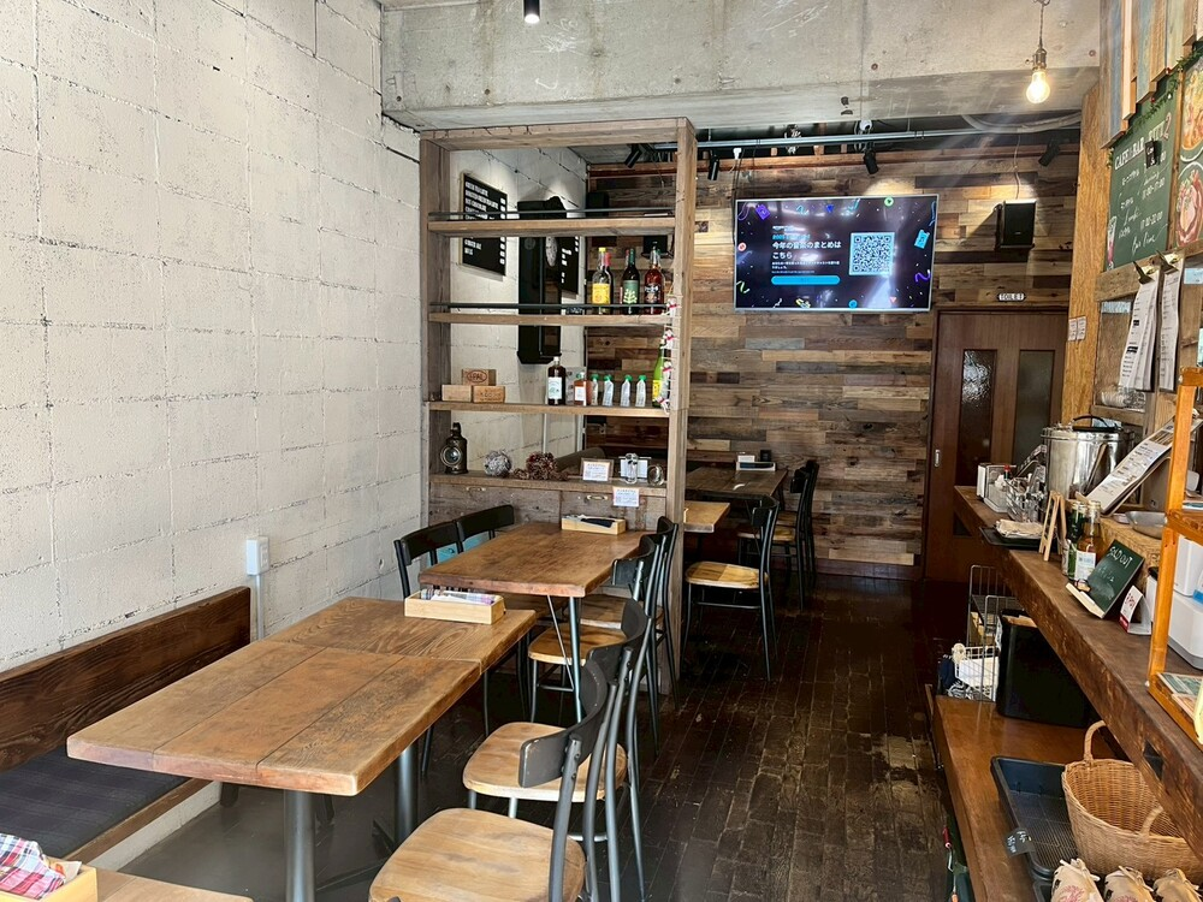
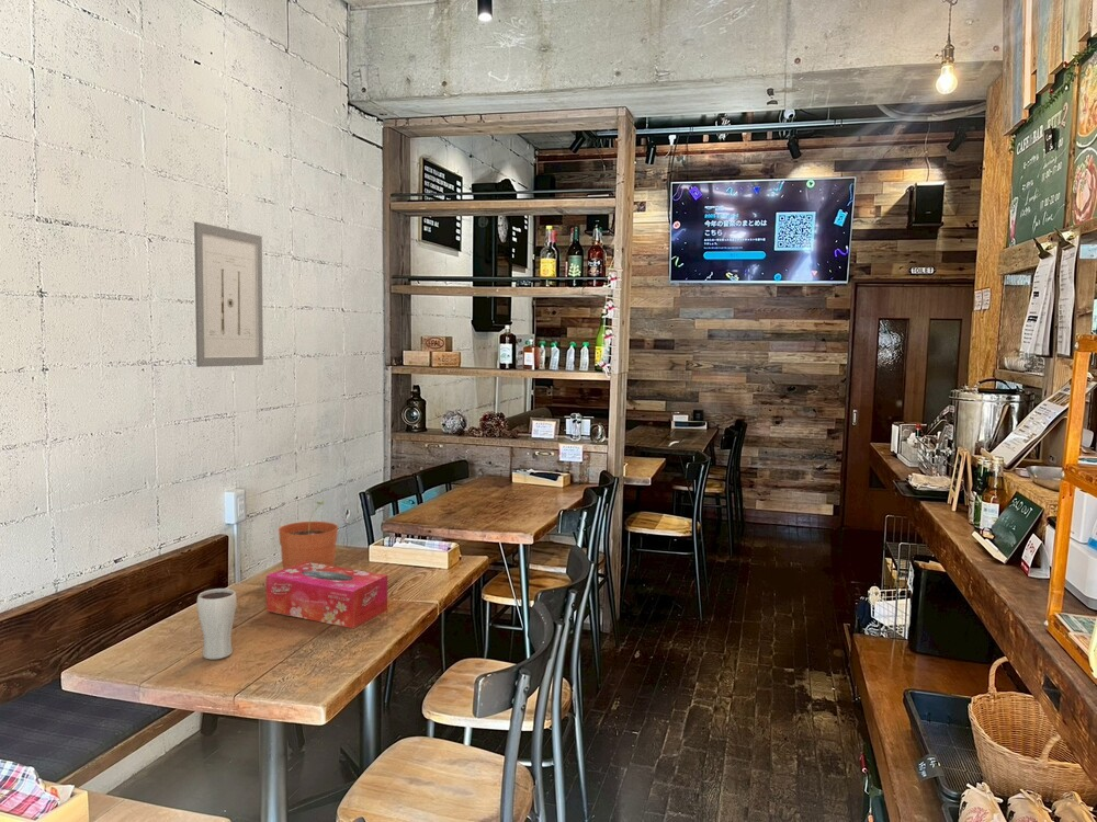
+ plant pot (308, 540)
+ tissue box (327, 593)
+ wall art (230, 298)
+ drinking glass (217, 624)
